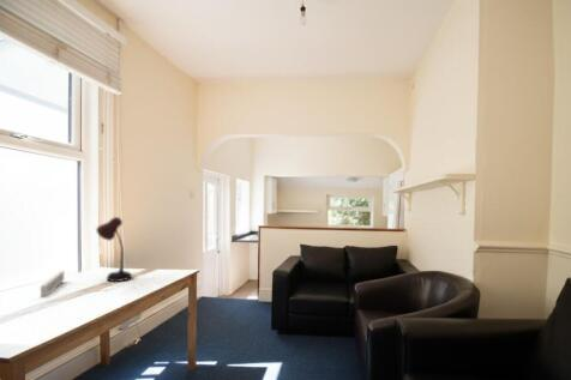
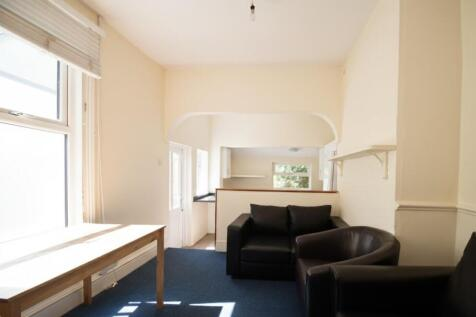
- book (53, 282)
- desk lamp (120, 245)
